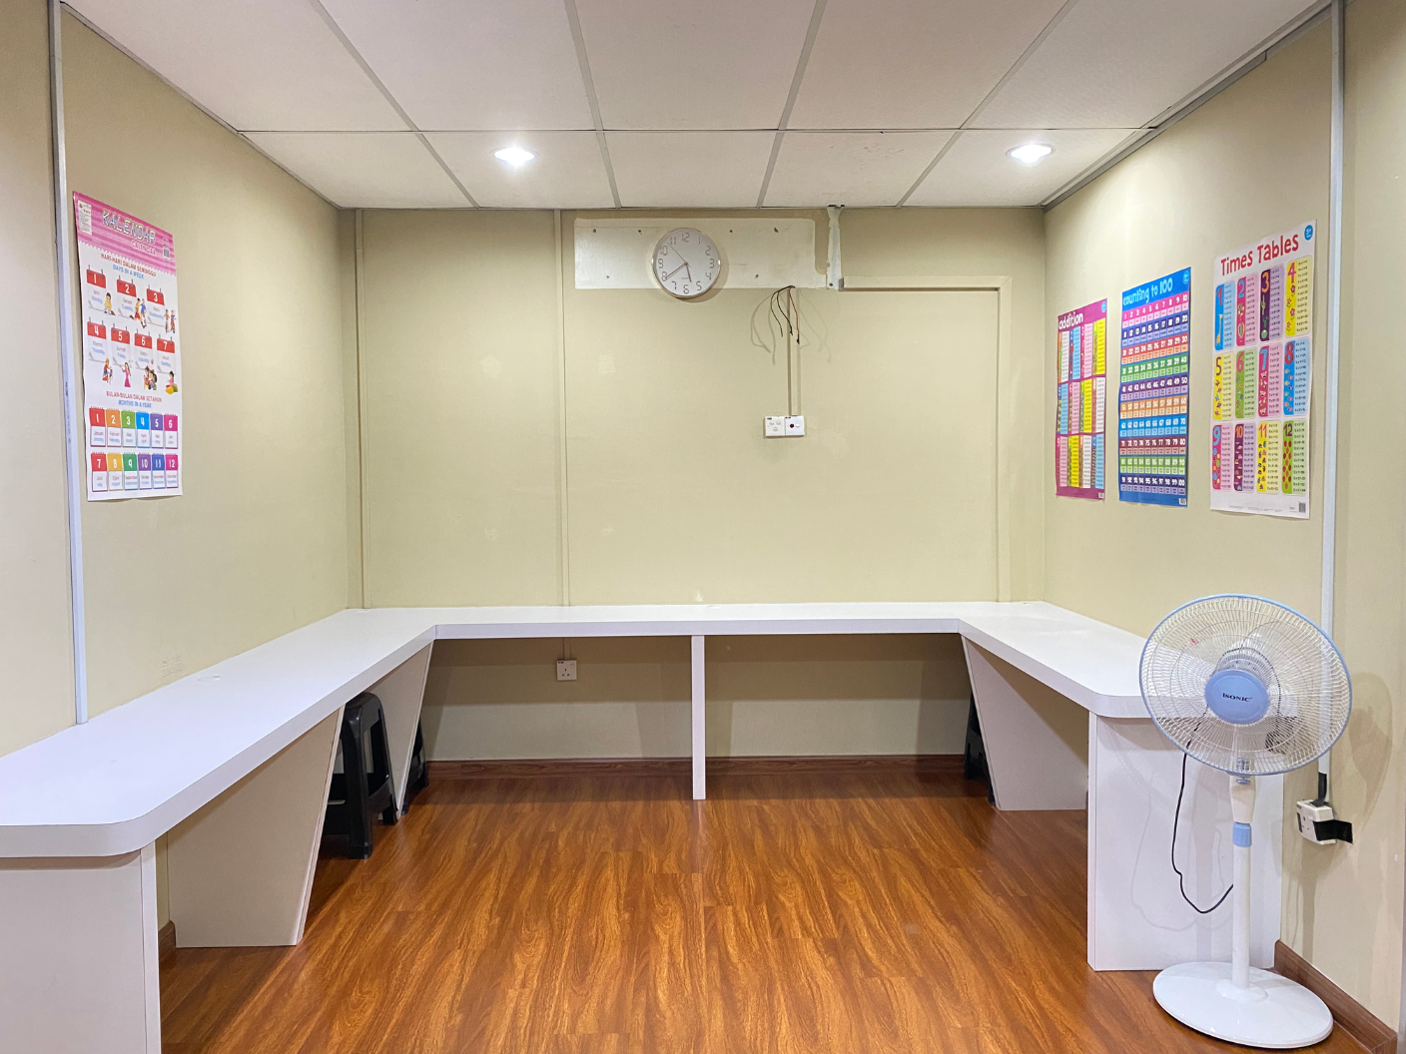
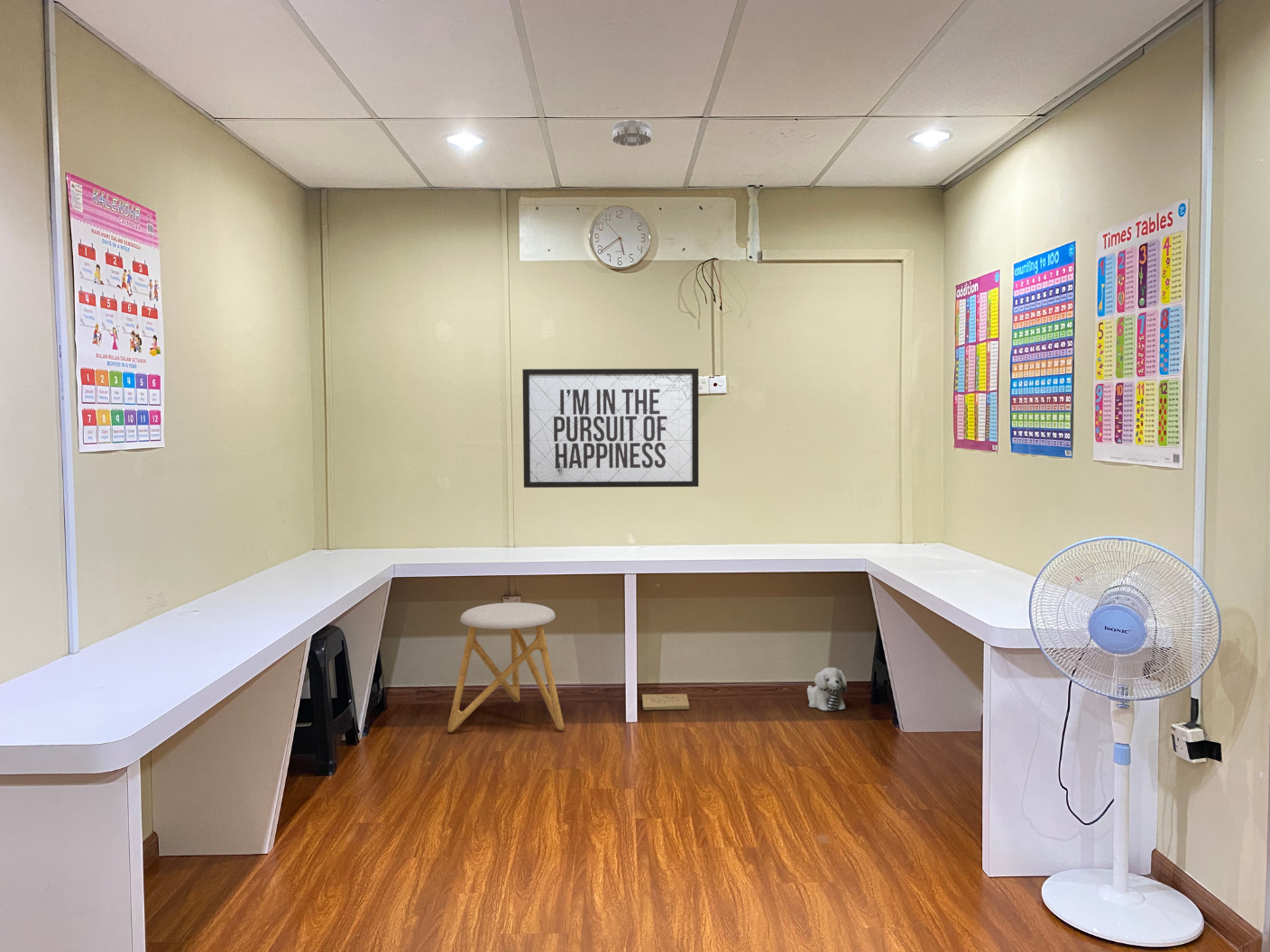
+ box (665, 701)
+ plush toy (825, 683)
+ smoke detector (631, 132)
+ stool (511, 664)
+ mirror (611, 428)
